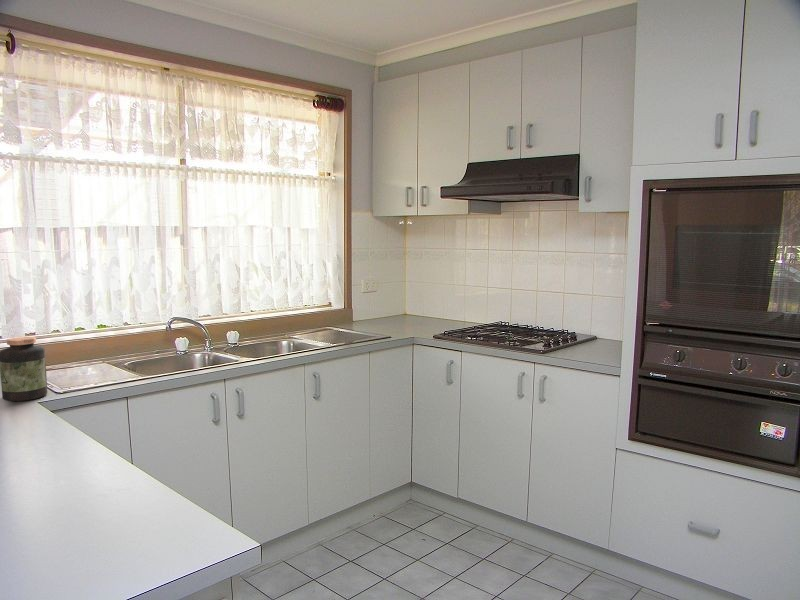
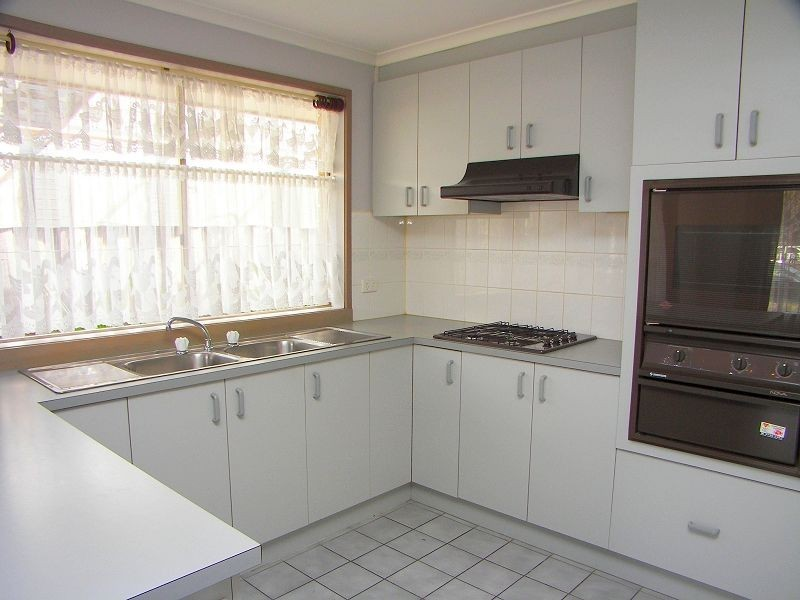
- jar (23, 367)
